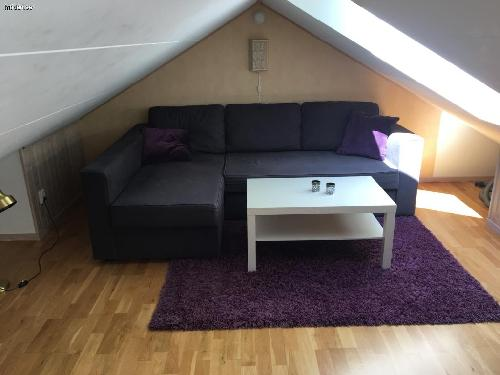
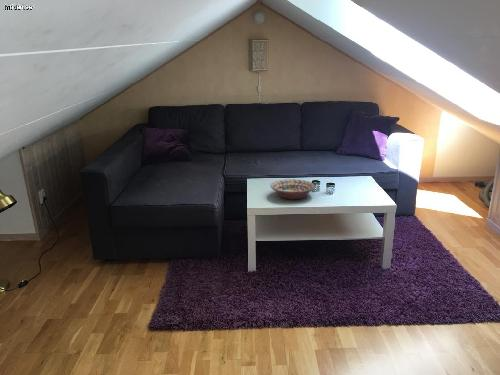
+ decorative bowl (292, 190)
